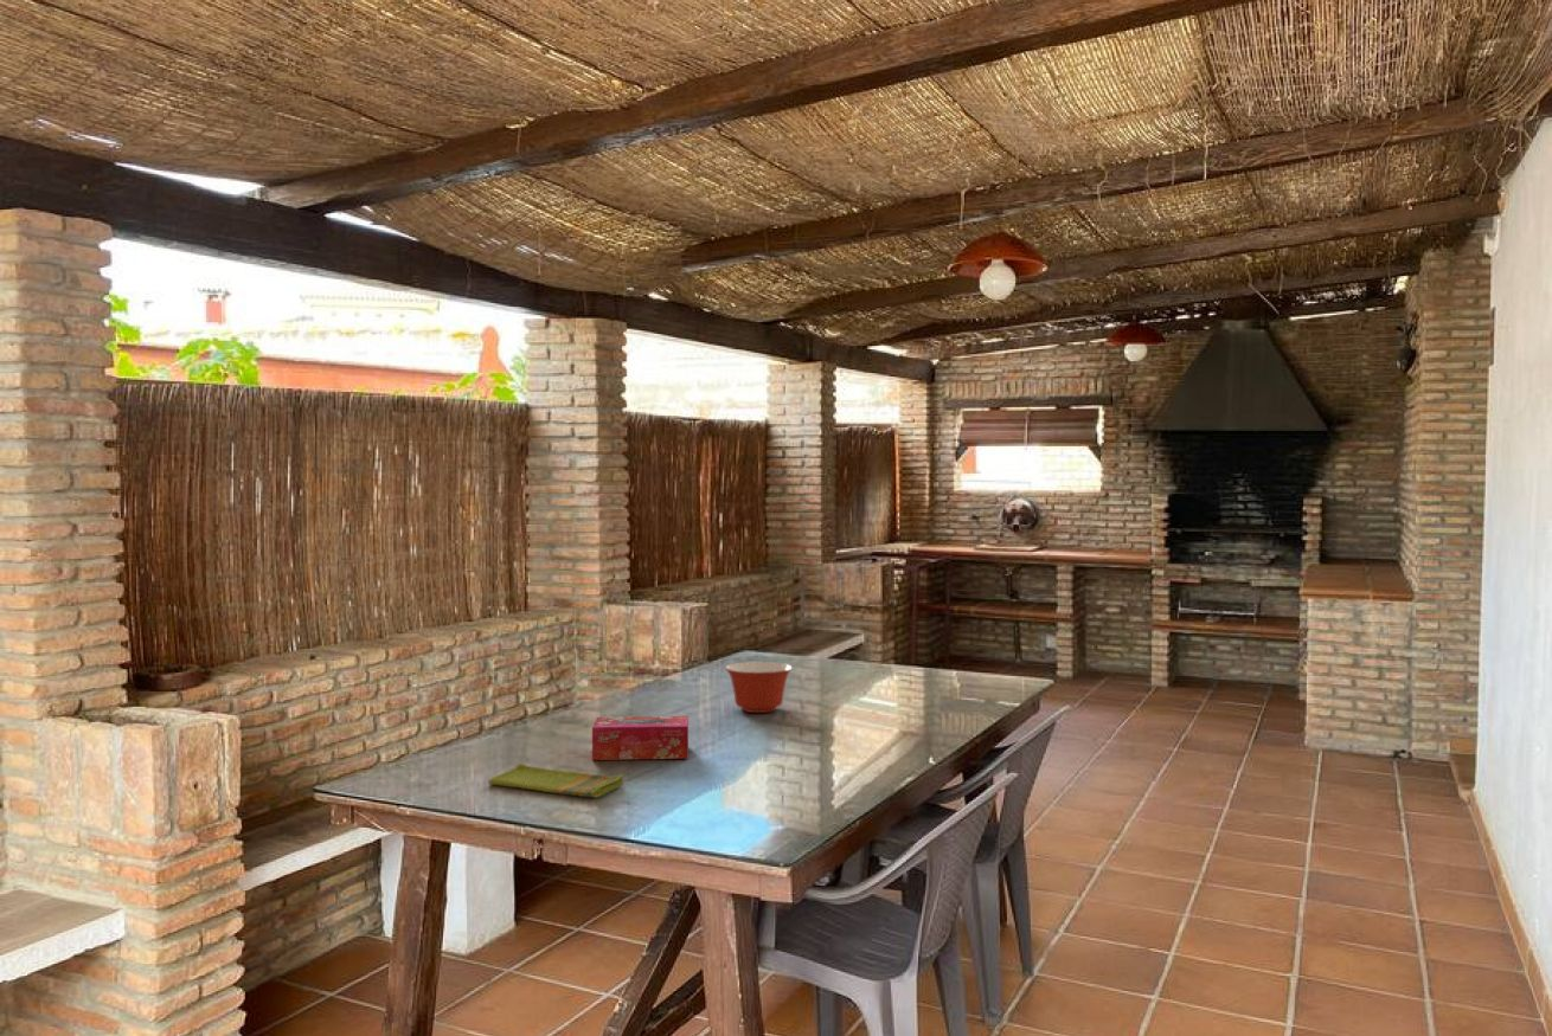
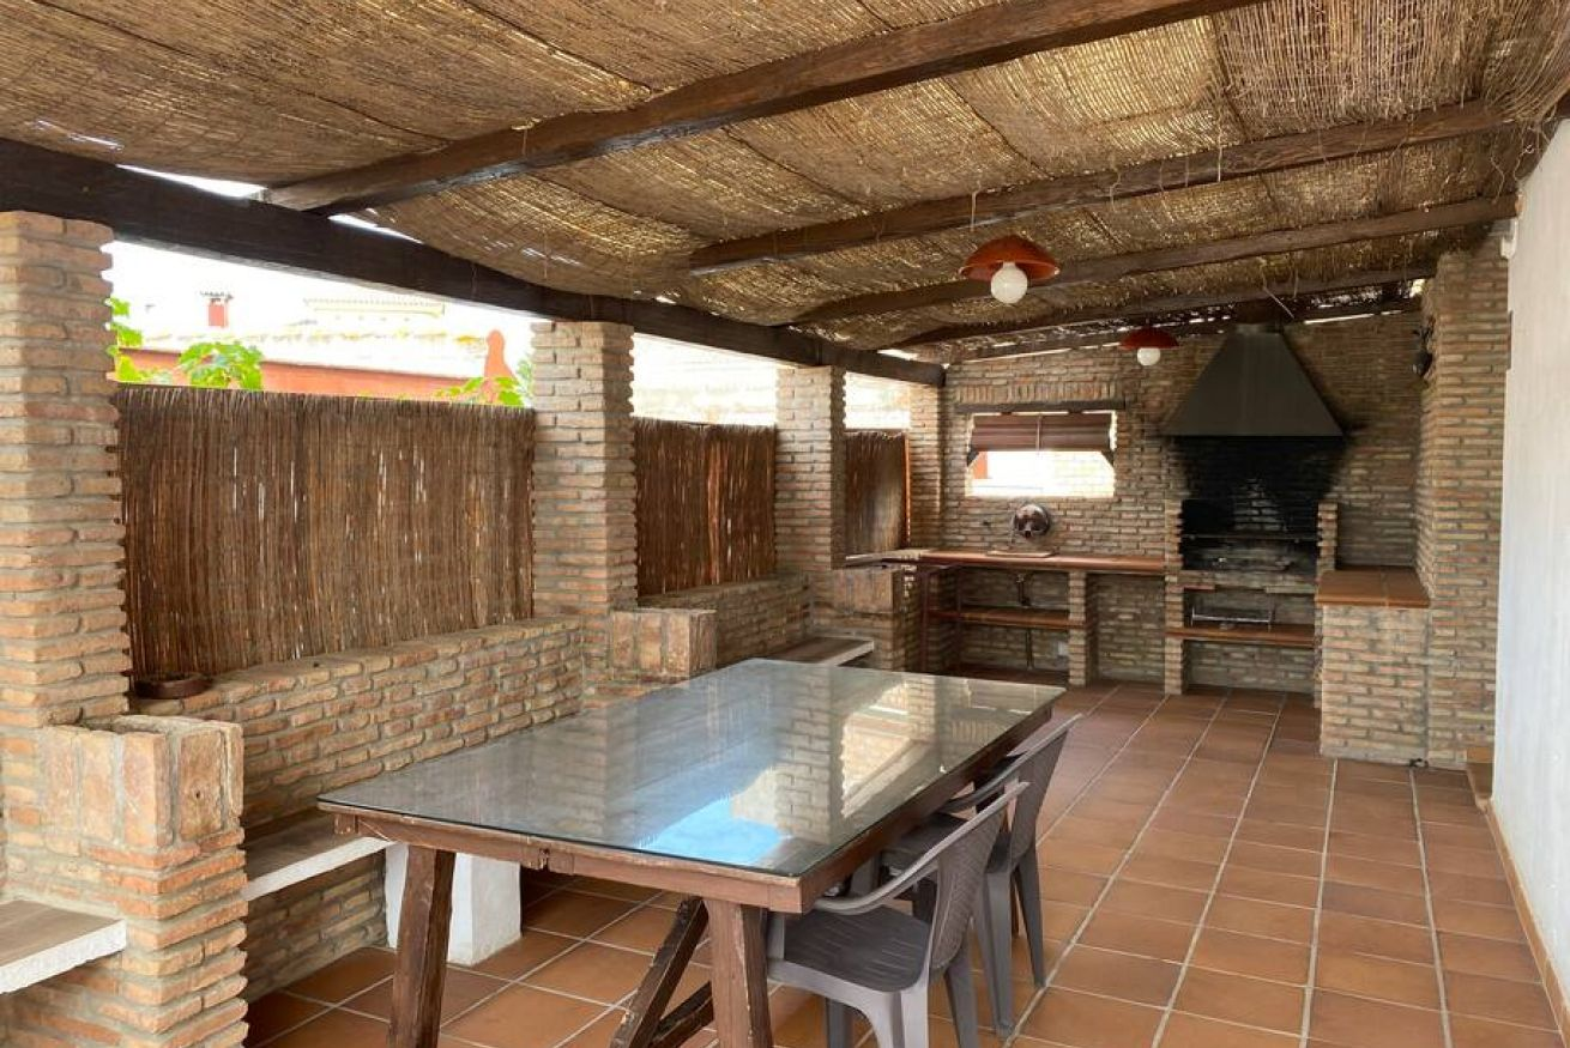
- tissue box (641, 736)
- mixing bowl (758, 688)
- dish towel (556, 779)
